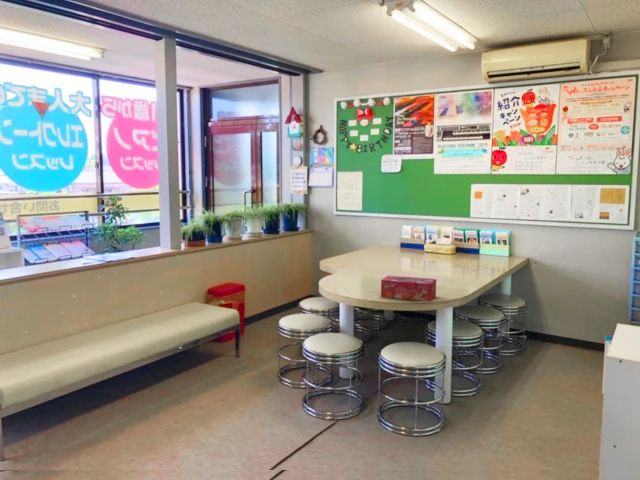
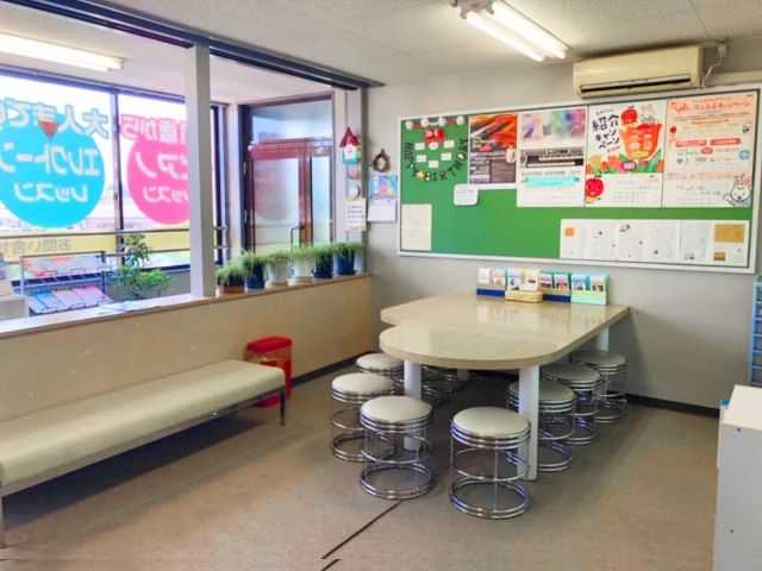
- tissue box (408, 287)
